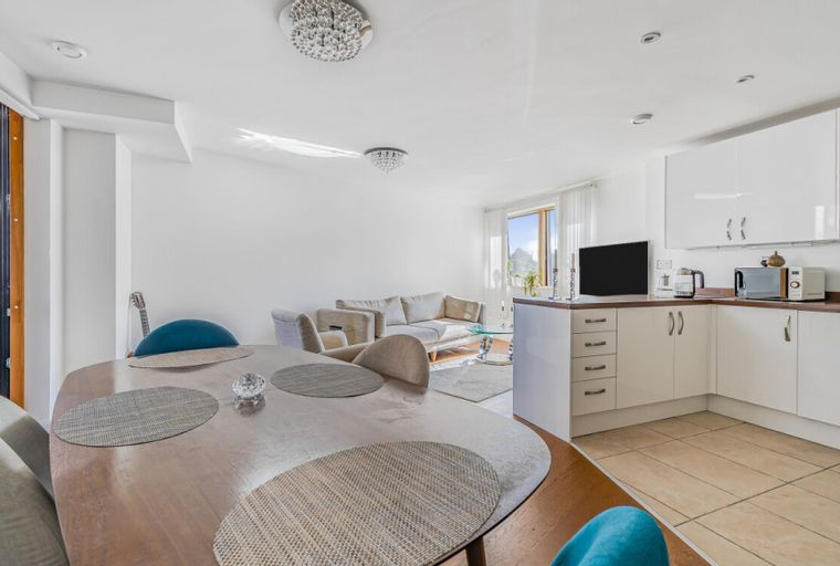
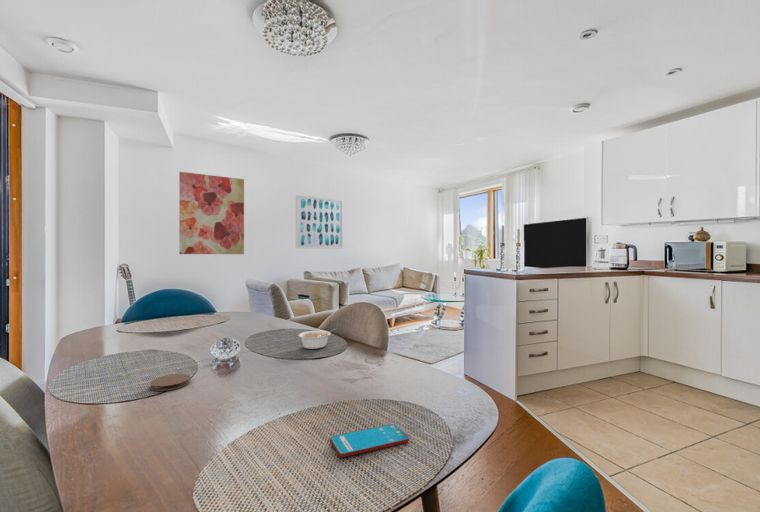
+ wall art (320, 223)
+ coaster (170, 382)
+ legume (315, 338)
+ smartphone (369, 439)
+ wall art (213, 215)
